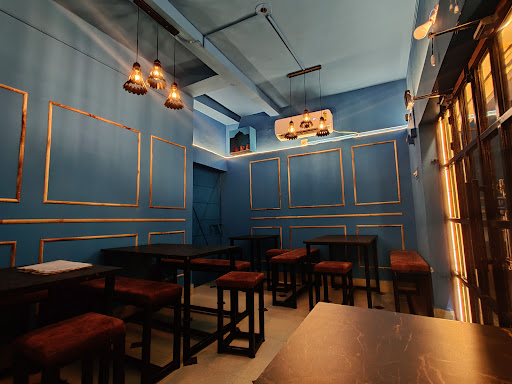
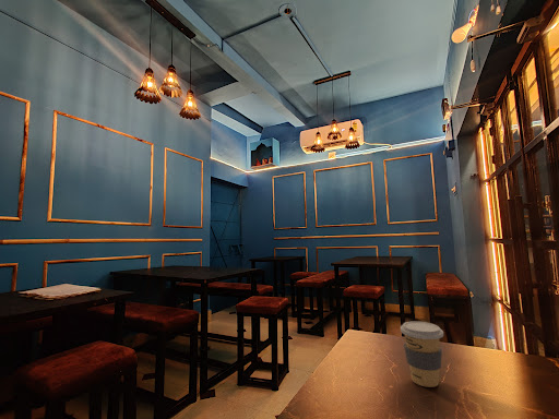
+ coffee cup (423, 352)
